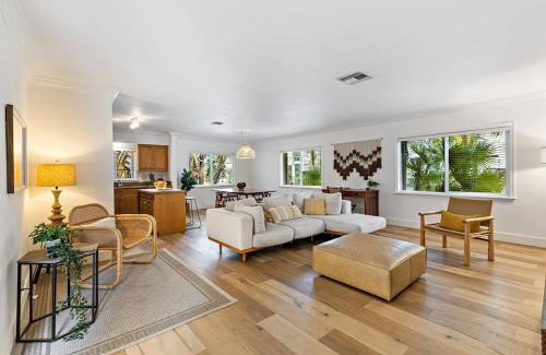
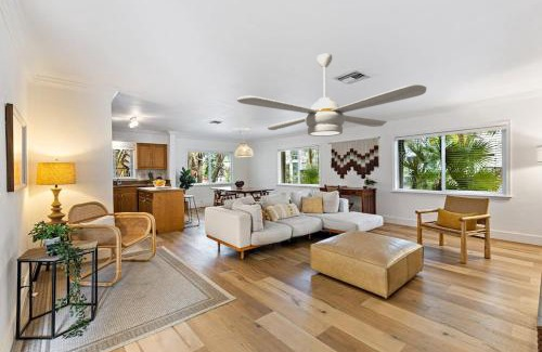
+ ceiling fan (324, 95)
